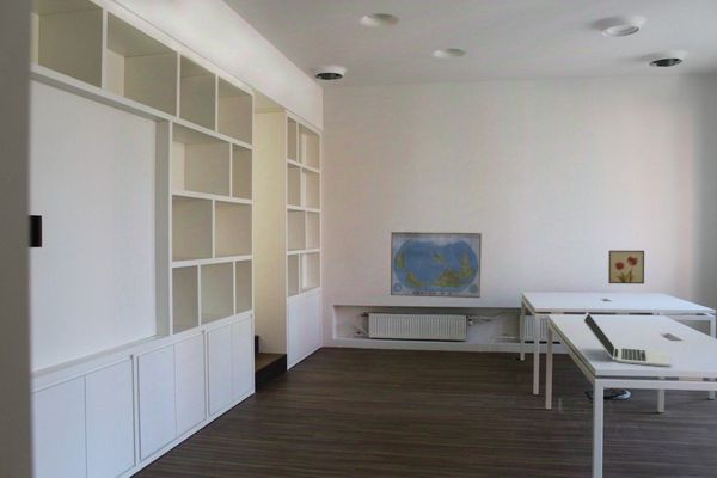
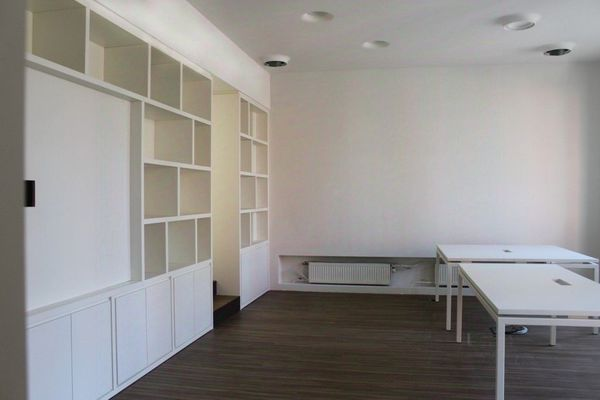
- wall art (625, 266)
- world map (435, 264)
- laptop (625, 348)
